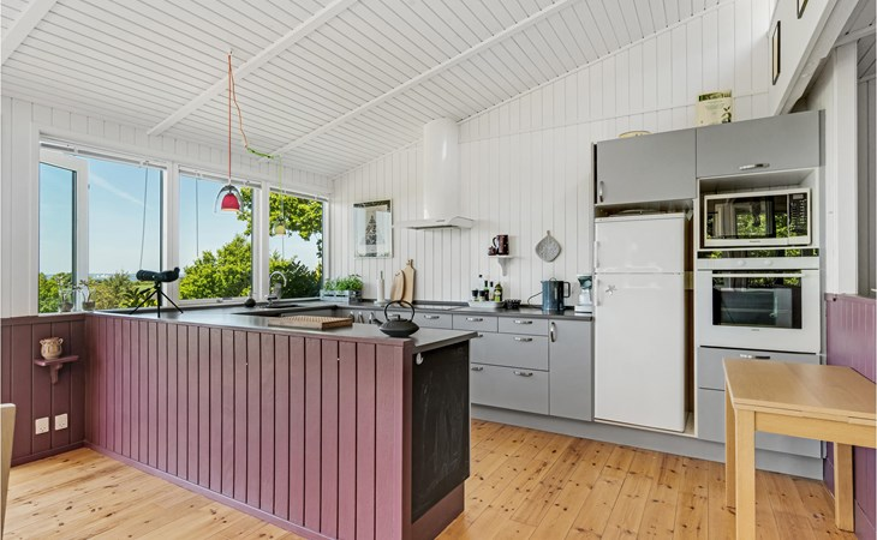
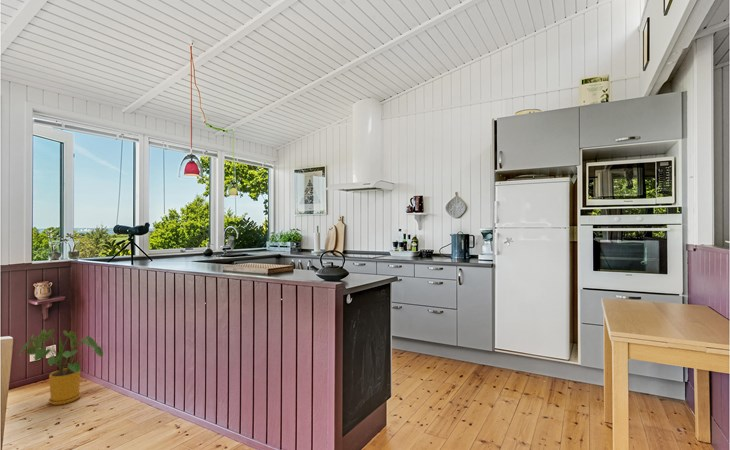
+ house plant (61, 366)
